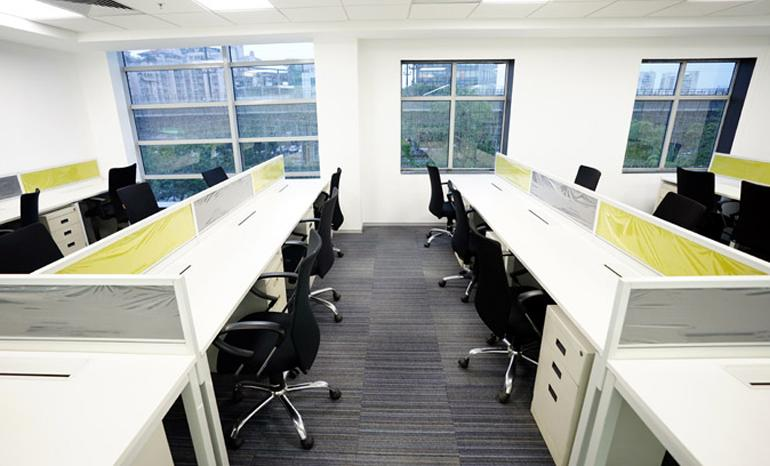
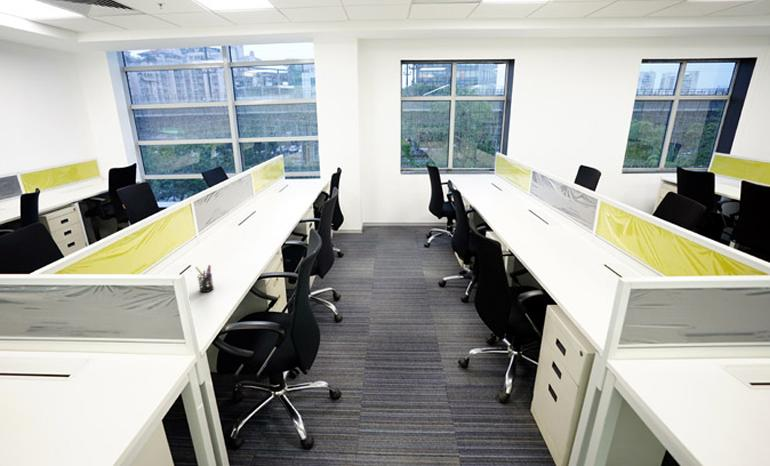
+ pen holder (206, 276)
